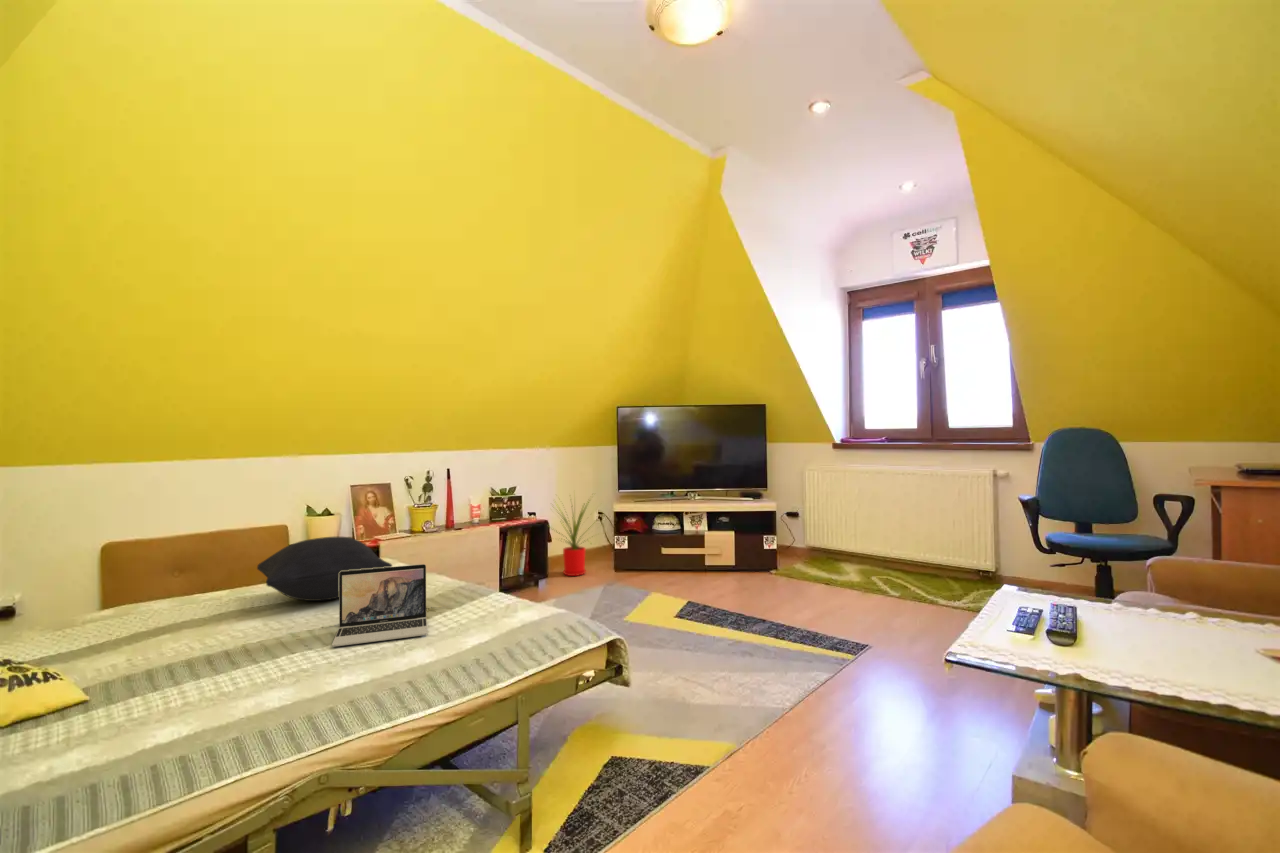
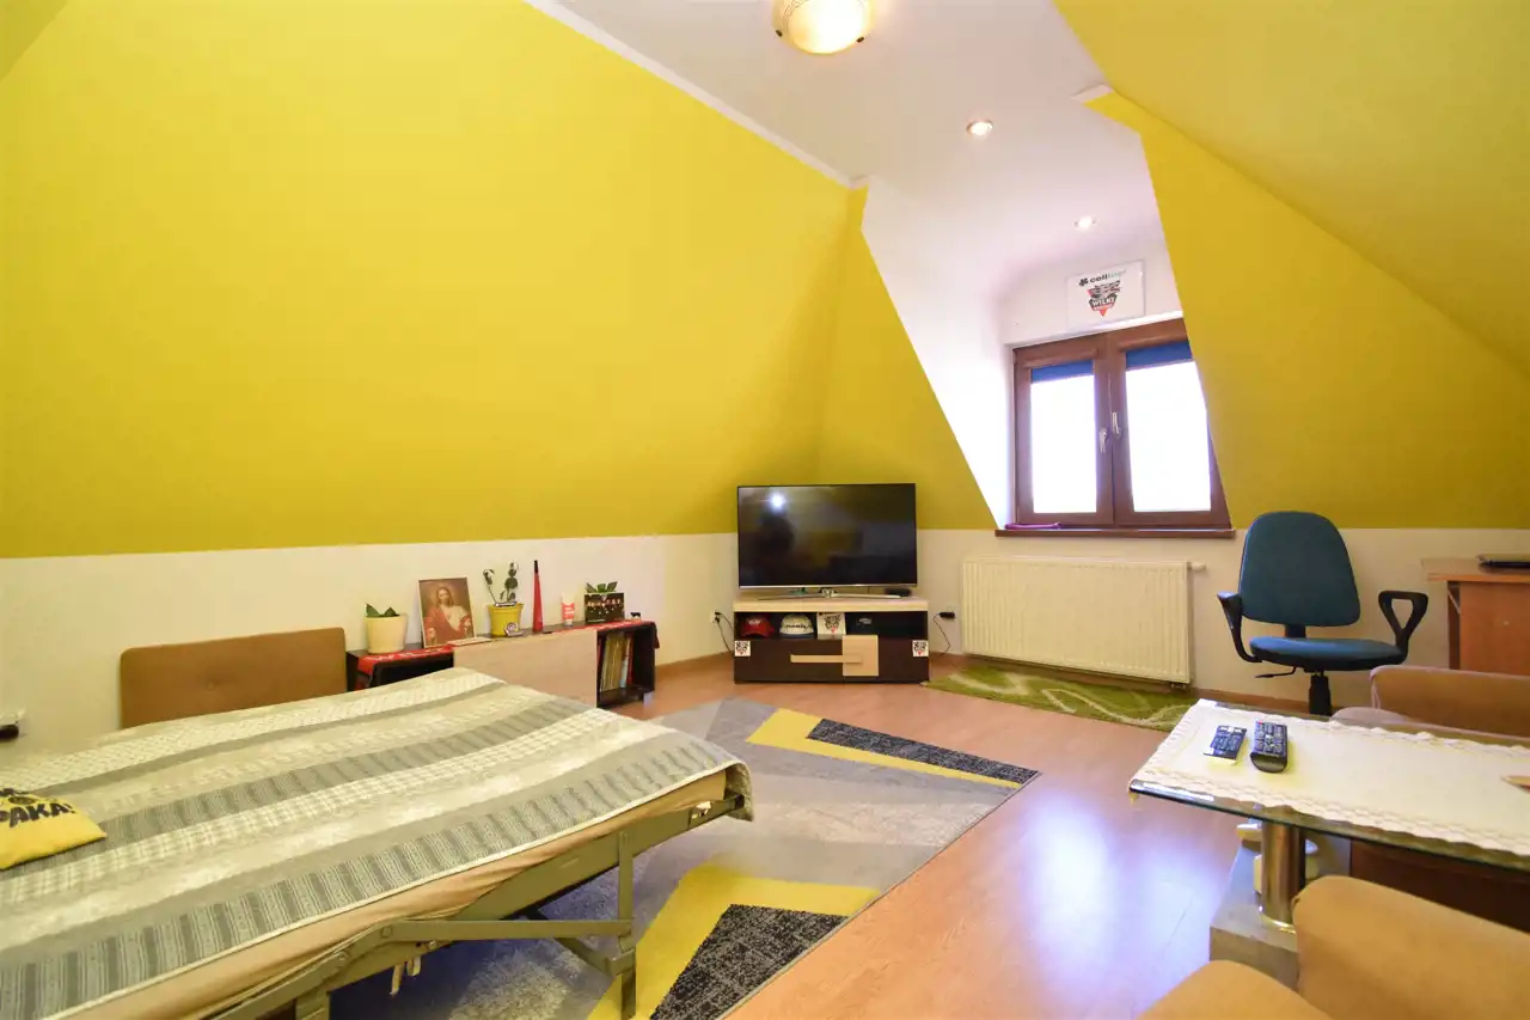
- house plant (573, 532)
- pillow (323, 566)
- laptop (382, 602)
